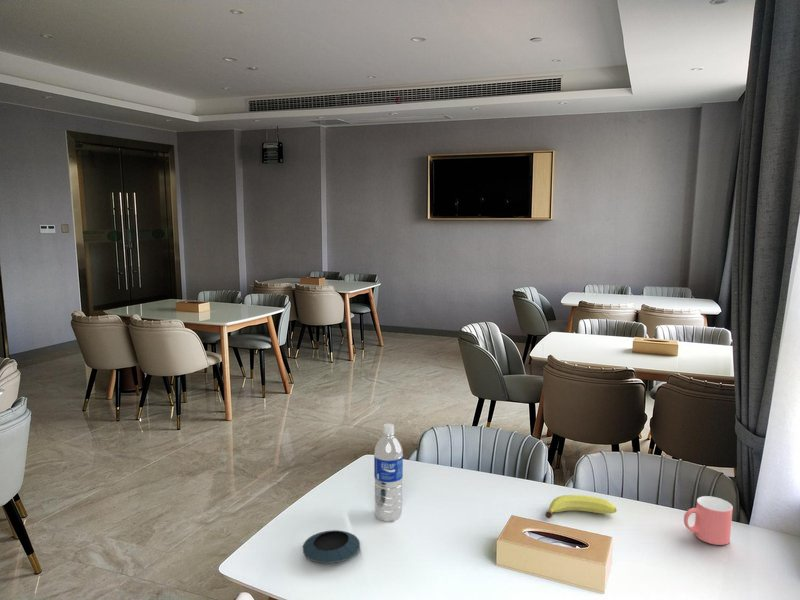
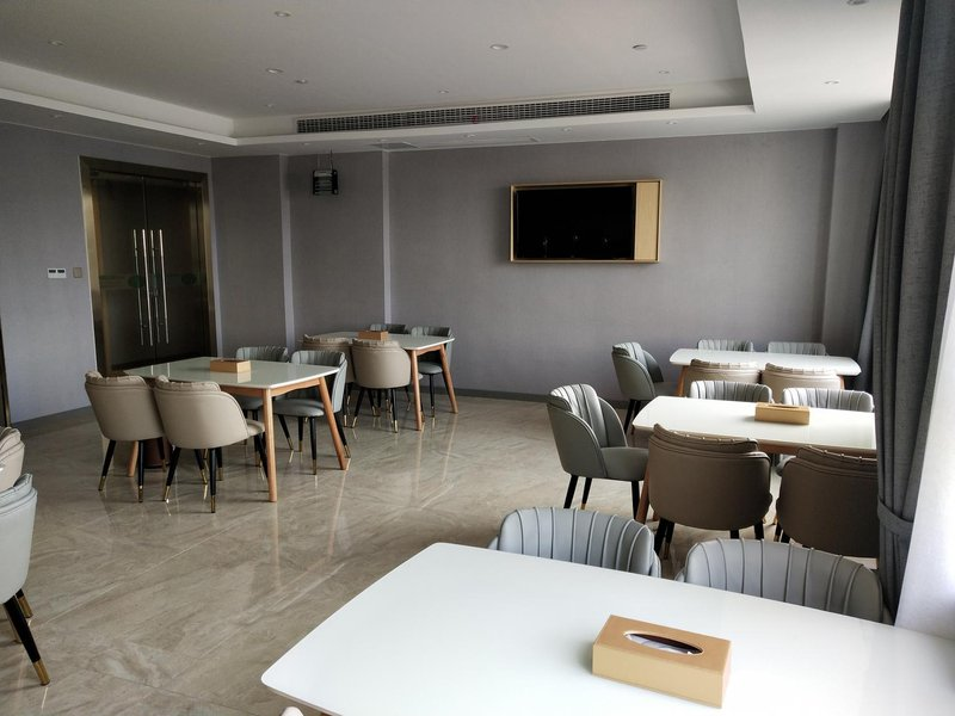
- water bottle (388, 471)
- saucer (331, 544)
- mug (706, 520)
- fruit (580, 508)
